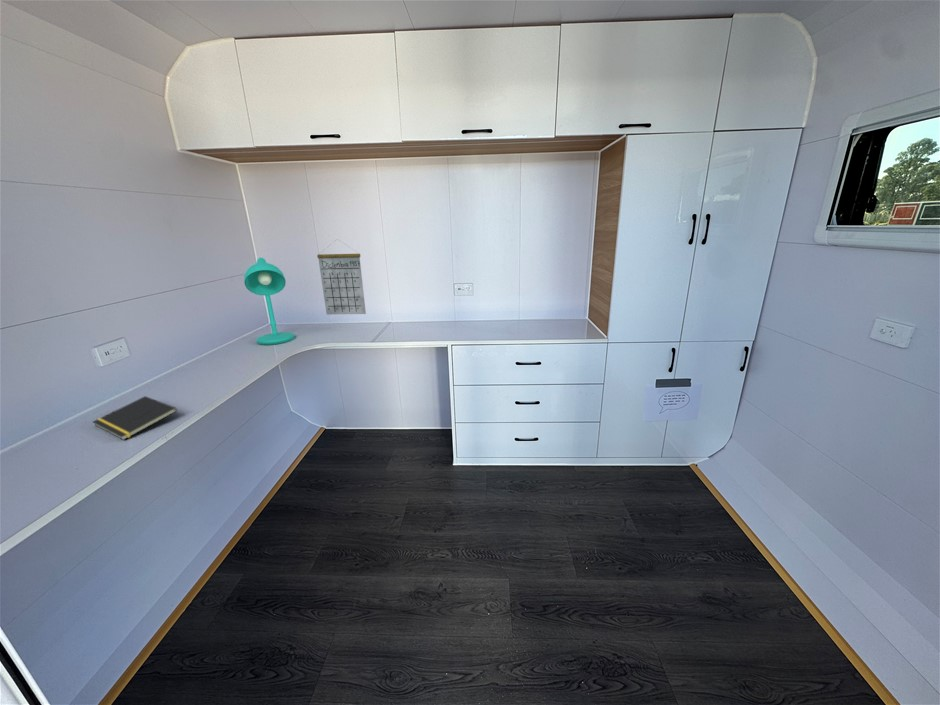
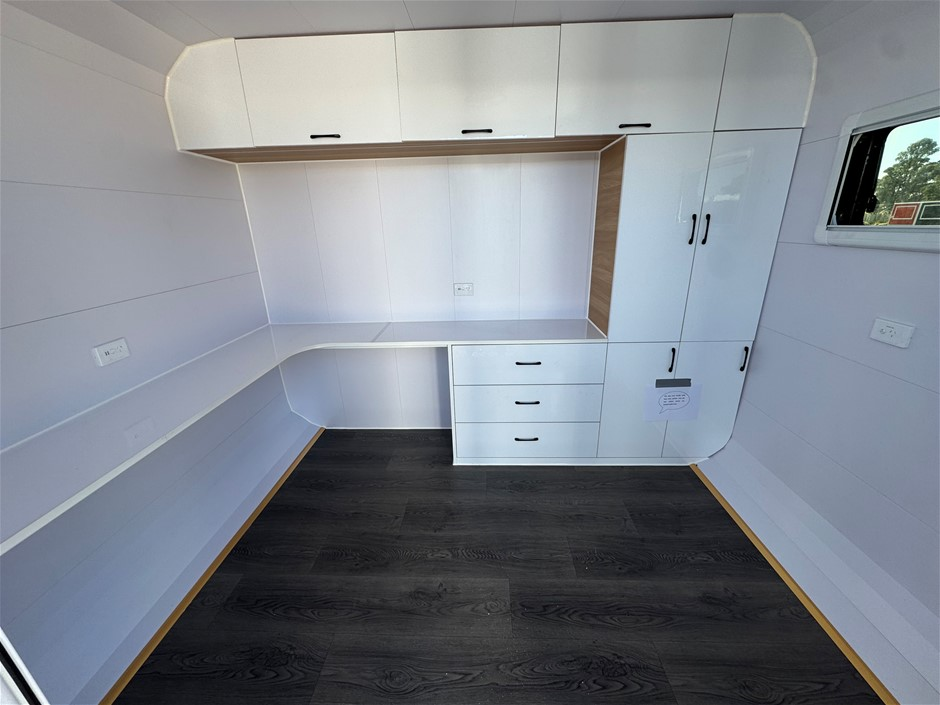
- calendar (341, 277)
- notepad (135, 416)
- desk lamp (269, 302)
